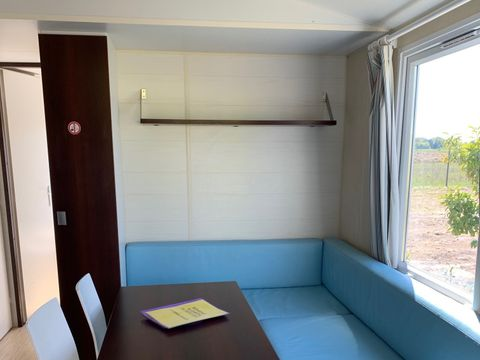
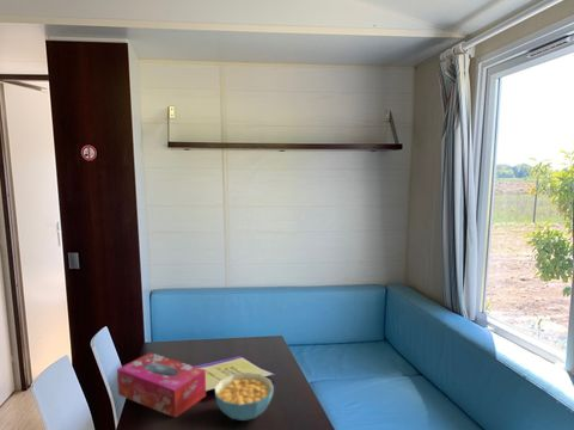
+ tissue box (161, 382)
+ cereal bowl (244, 400)
